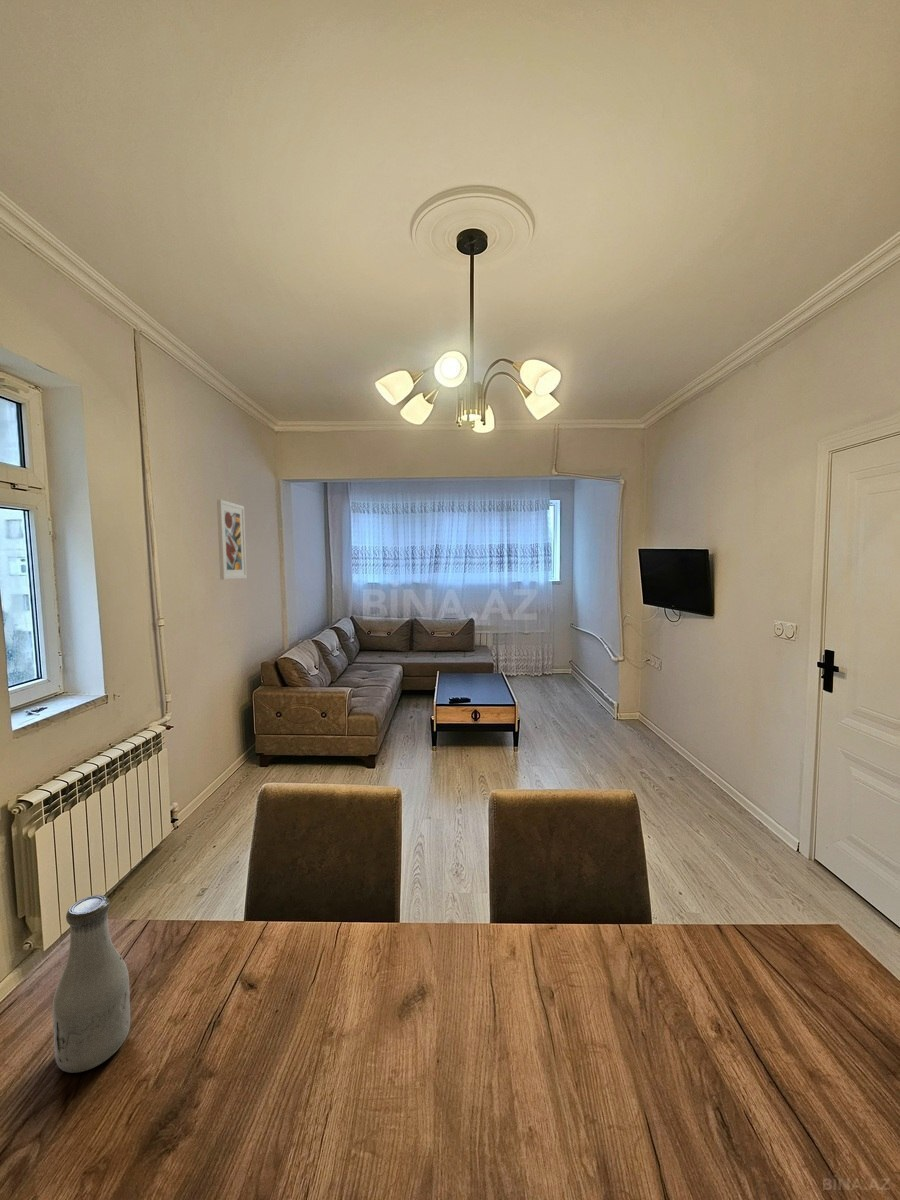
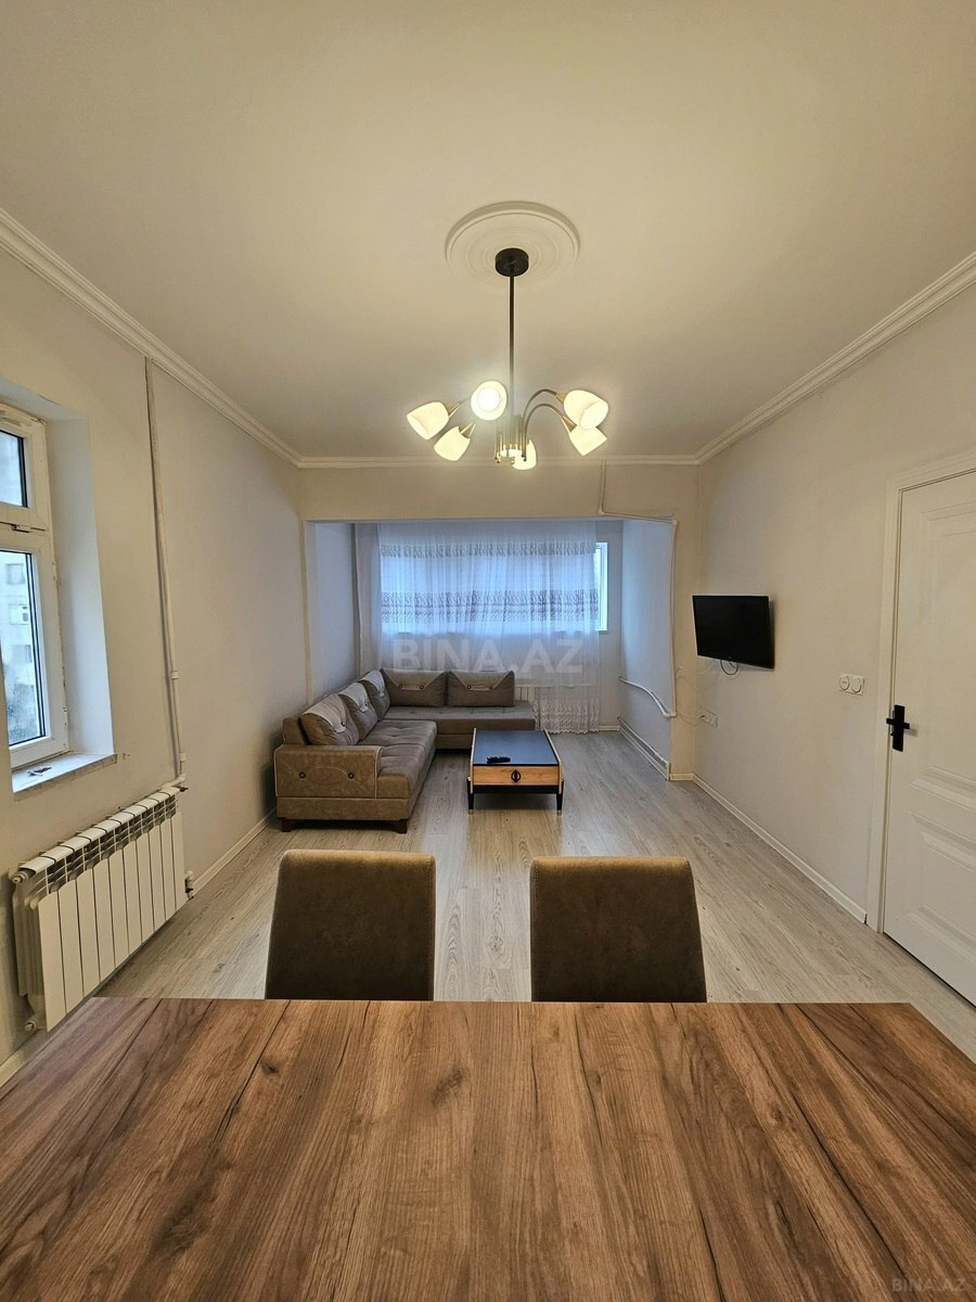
- bottle (90, 977)
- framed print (232, 541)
